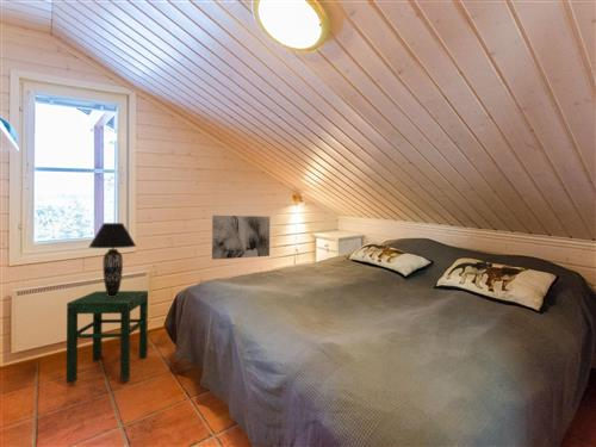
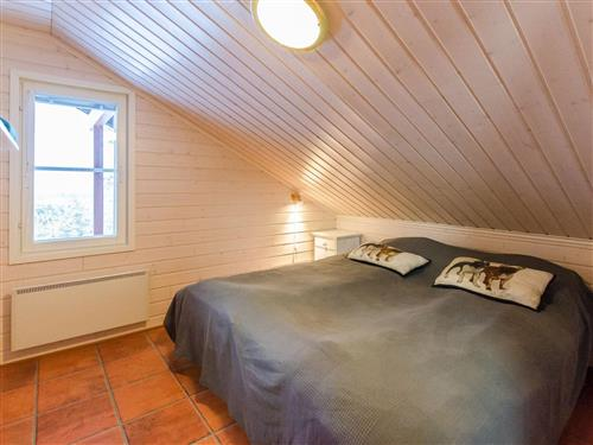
- wall art (242, 236)
- table lamp (112, 259)
- stool (110, 334)
